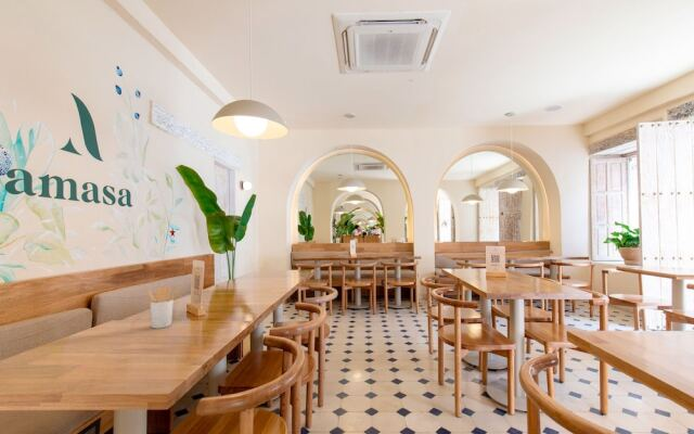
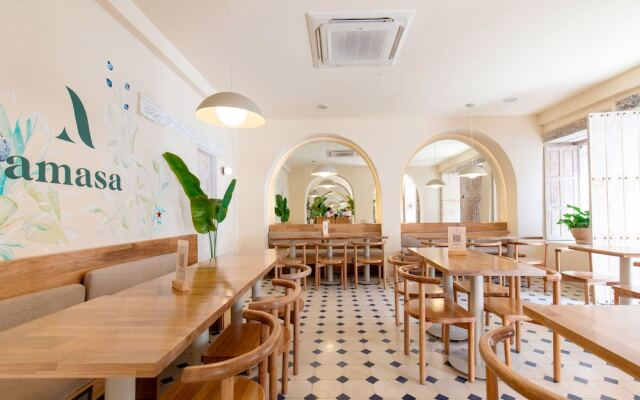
- utensil holder (162, 305)
